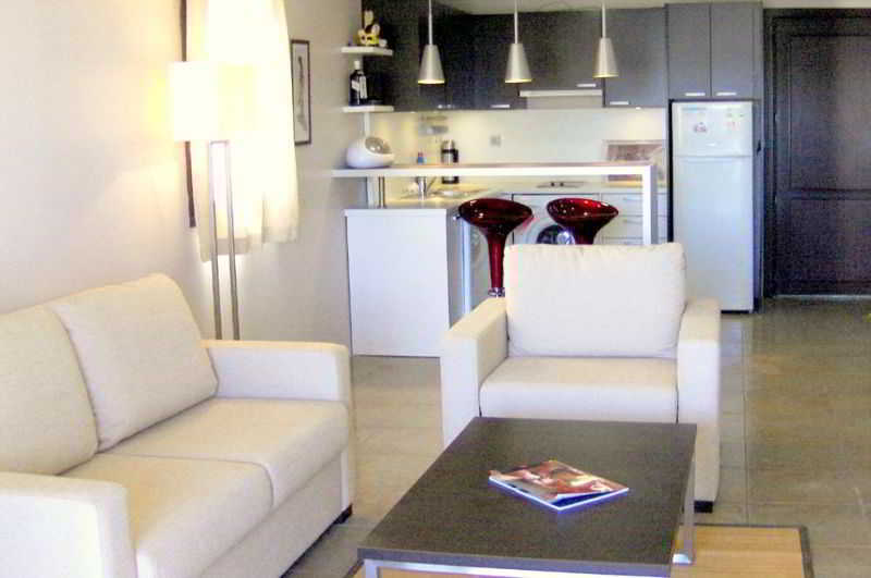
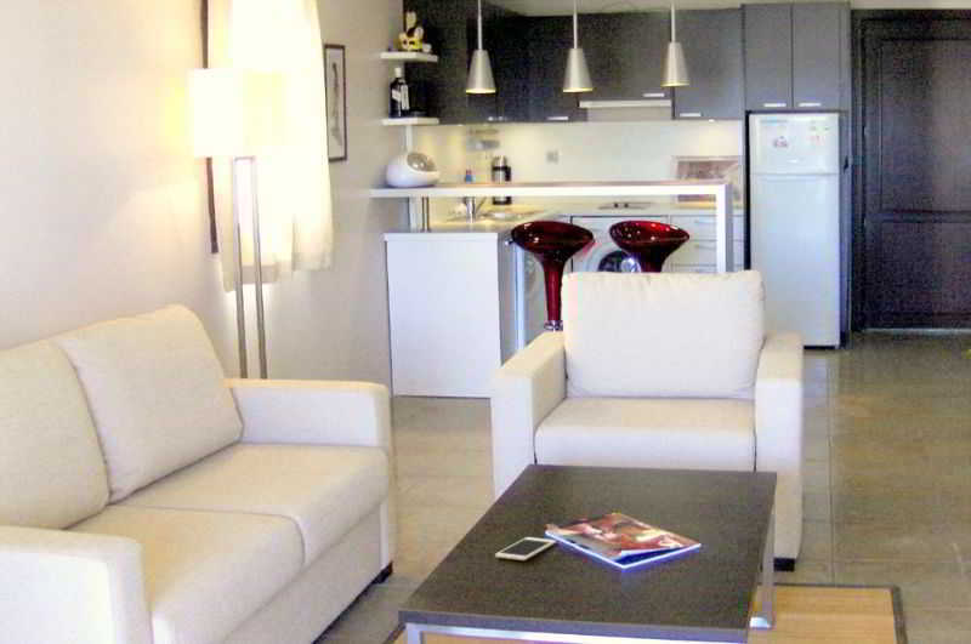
+ cell phone (526, 548)
